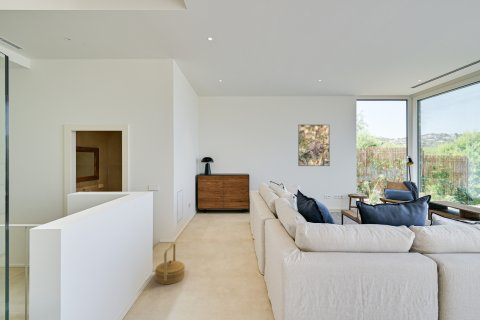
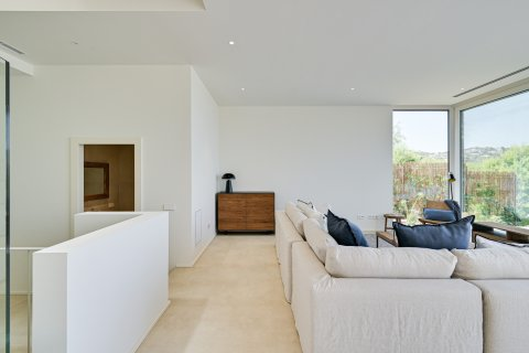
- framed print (313, 145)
- basket (170, 262)
